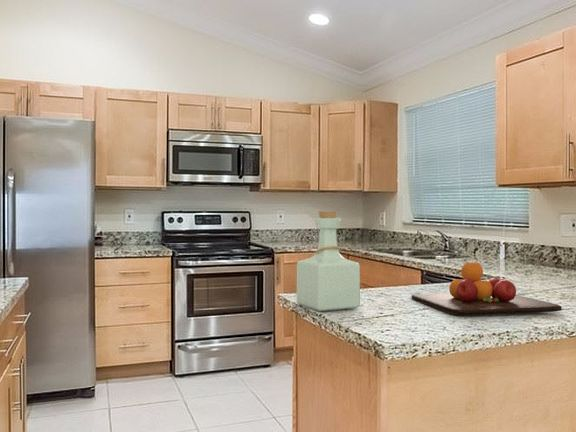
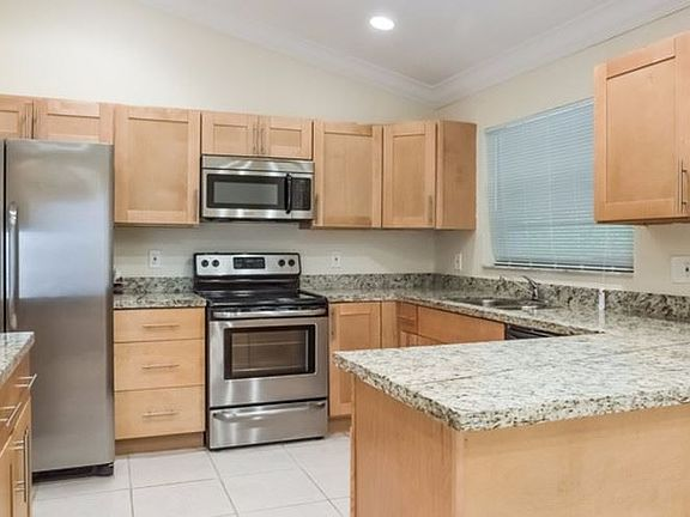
- bottle (325, 258)
- chopping board (481, 284)
